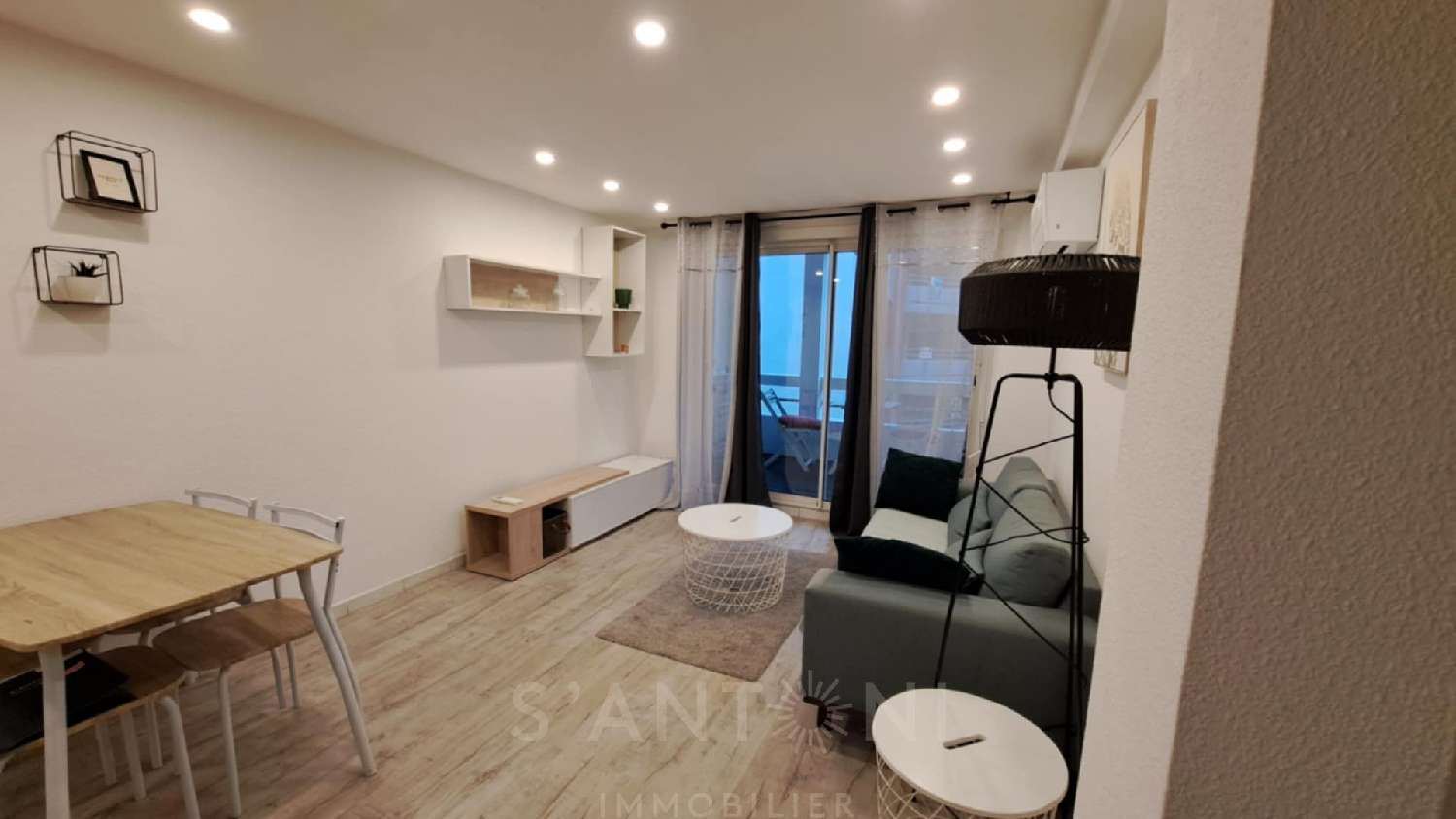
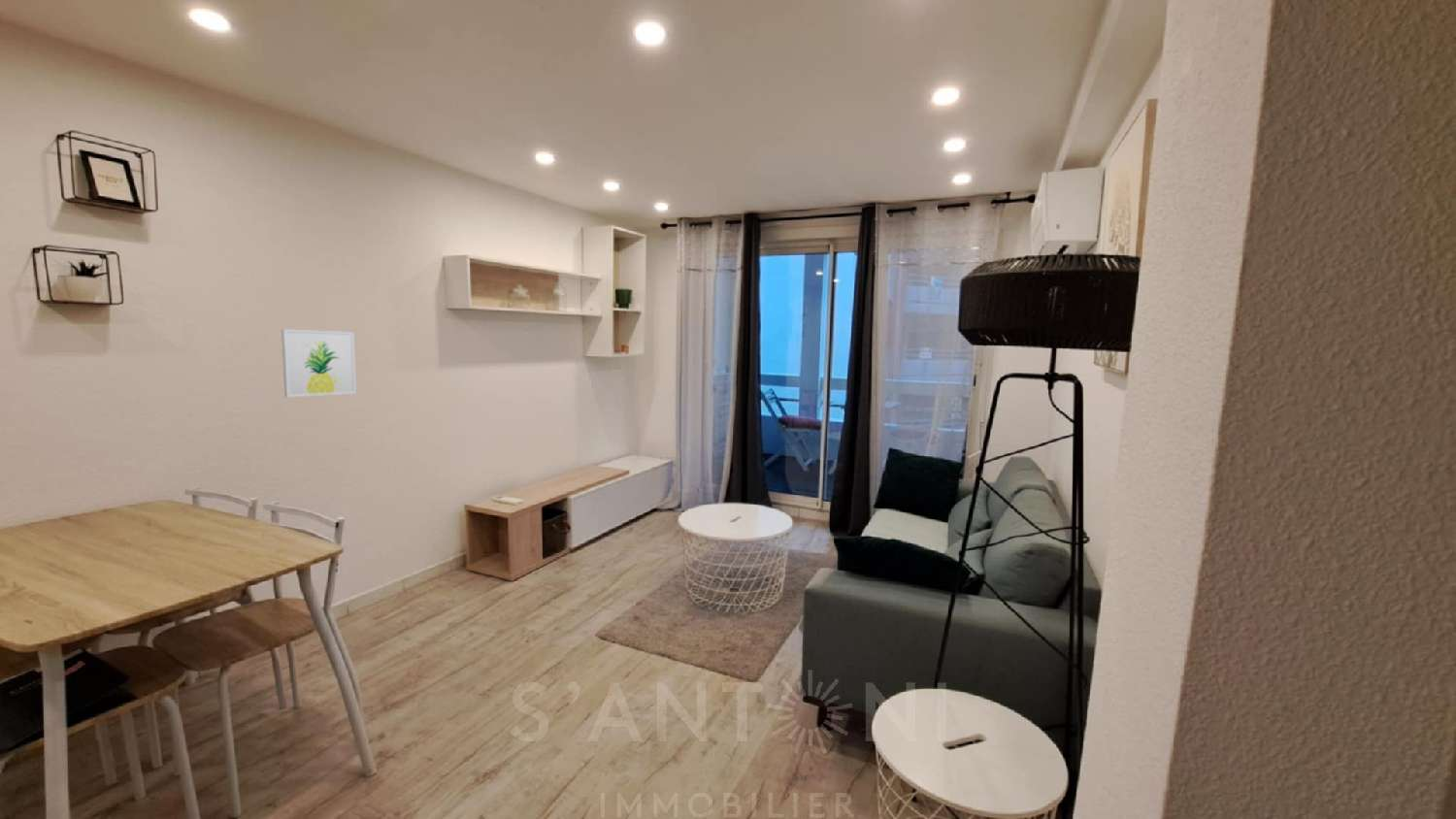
+ wall art (320, 363)
